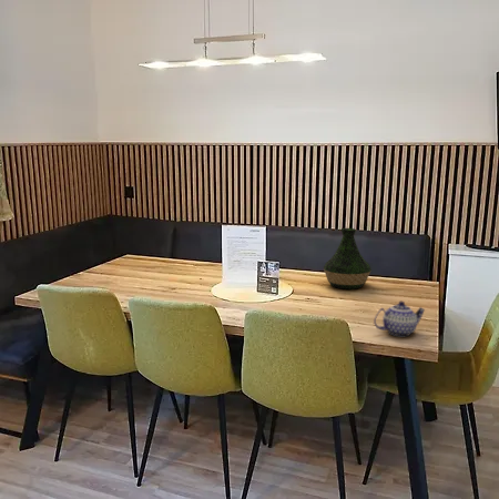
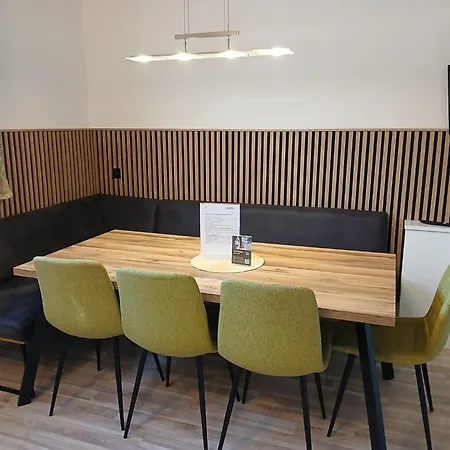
- vase (347, 257)
- teapot (399, 316)
